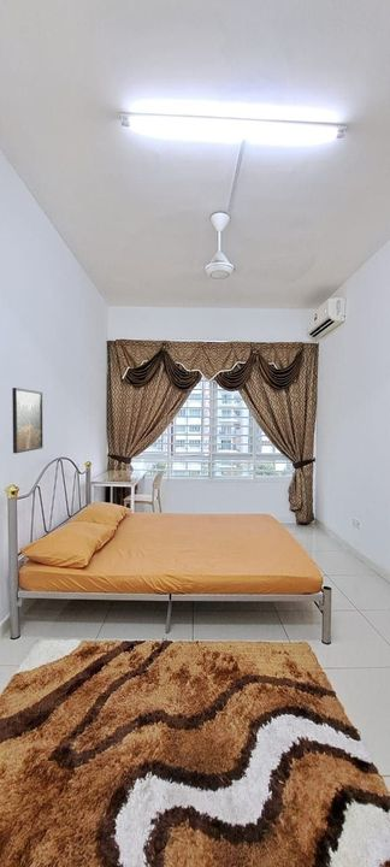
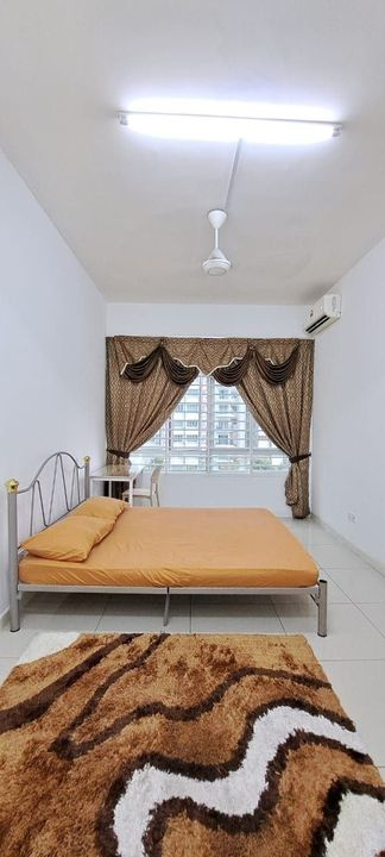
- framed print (29, 420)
